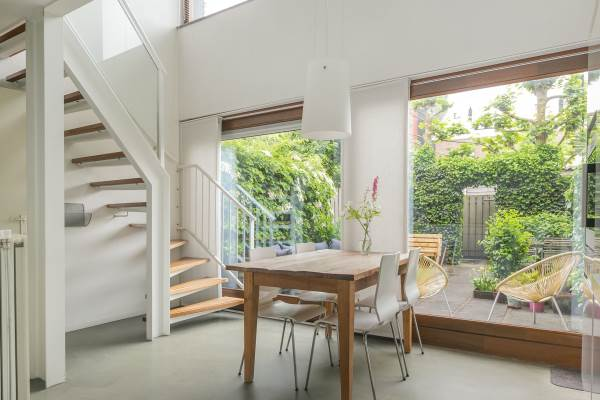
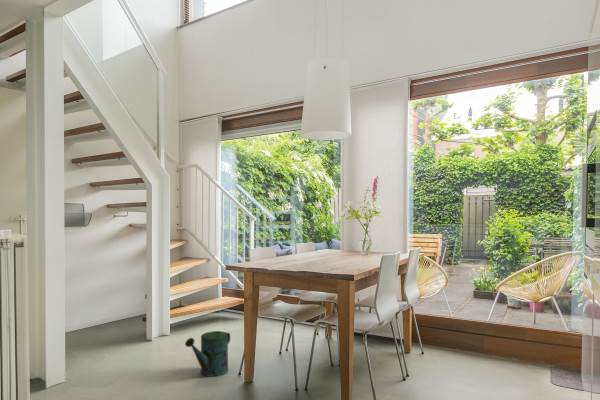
+ watering can (209, 352)
